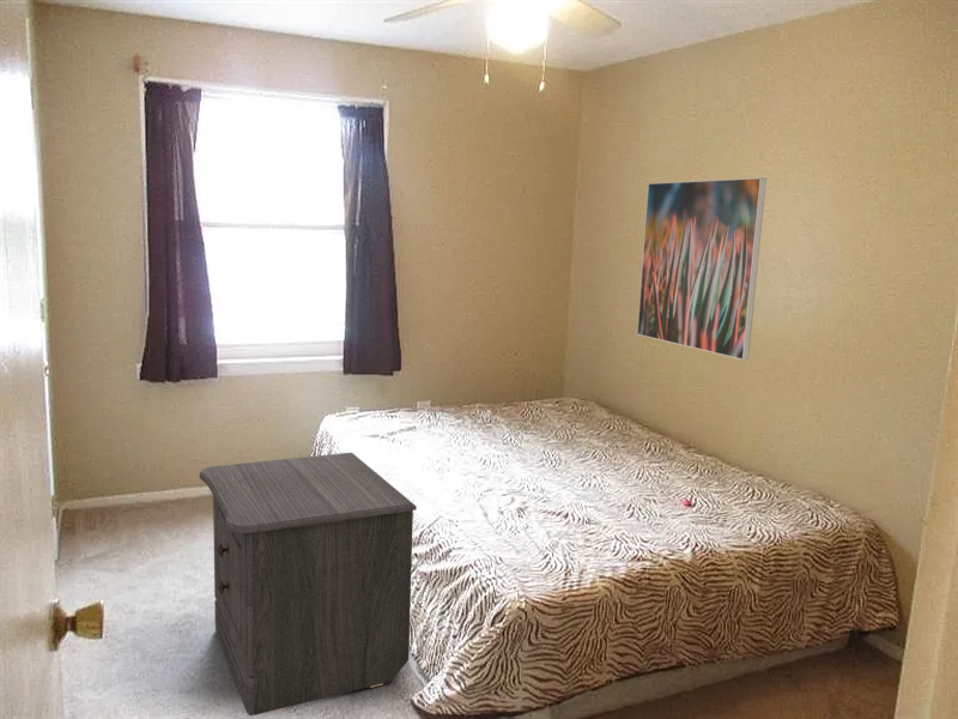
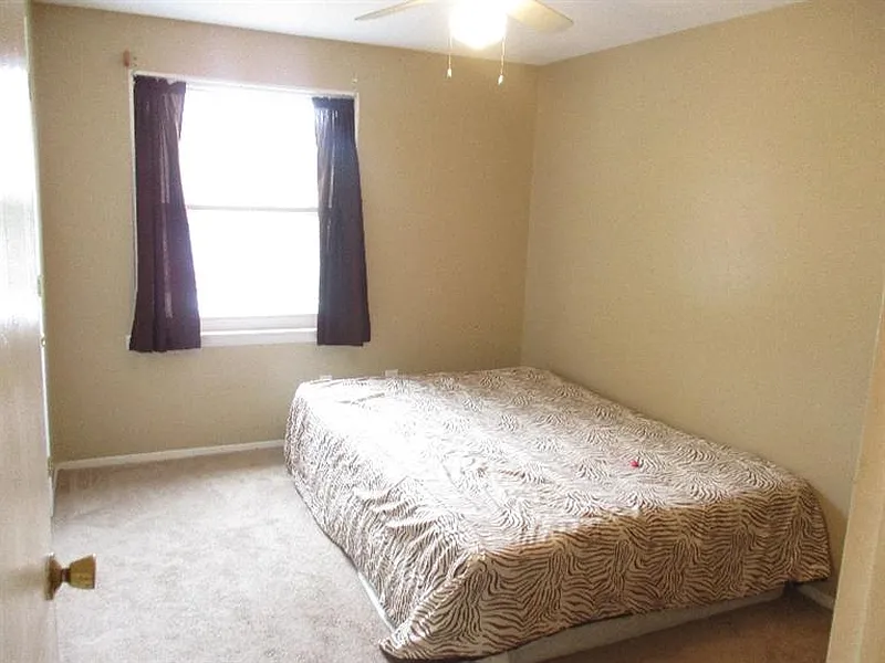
- nightstand (301, 570)
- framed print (695, 265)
